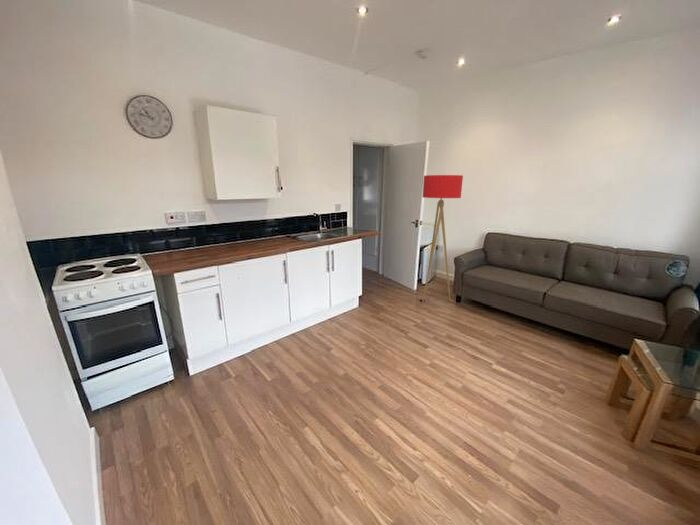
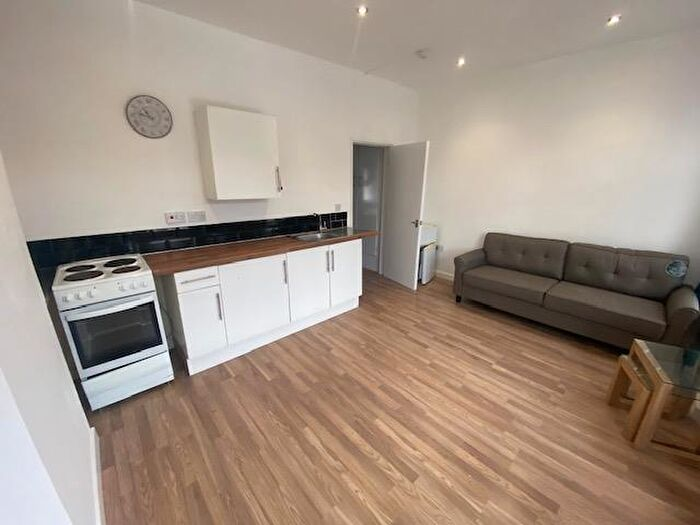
- floor lamp (436, 239)
